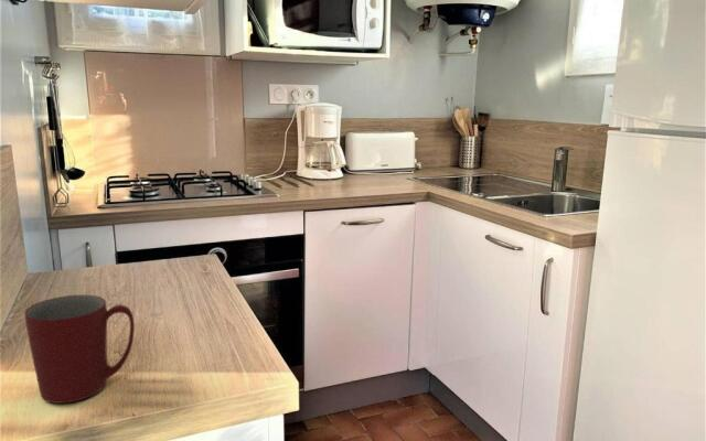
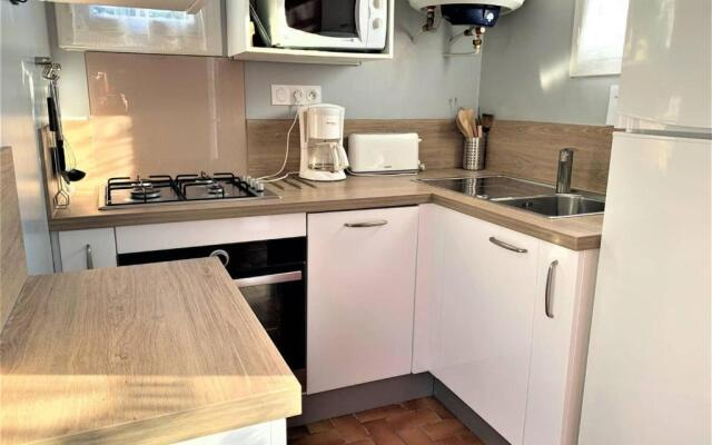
- mug (84, 346)
